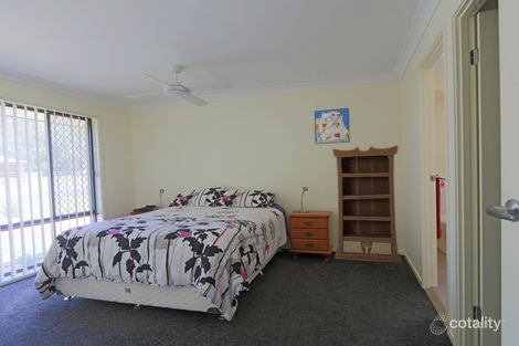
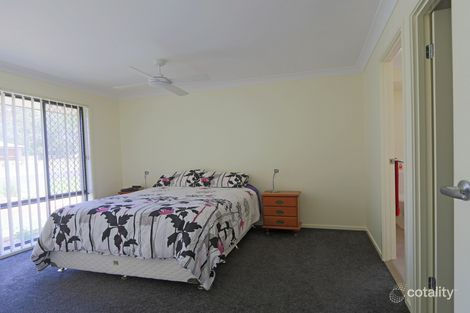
- bookcase (364, 201)
- wall art (331, 126)
